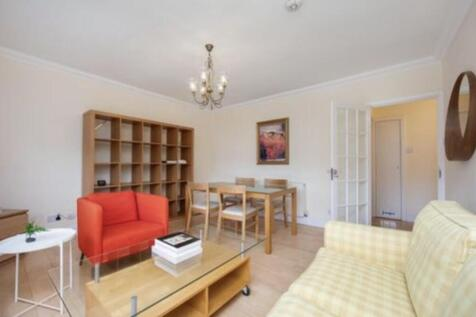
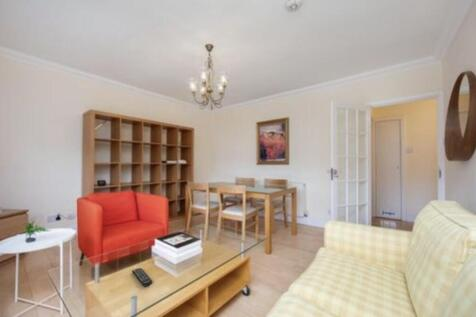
+ remote control (141, 276)
